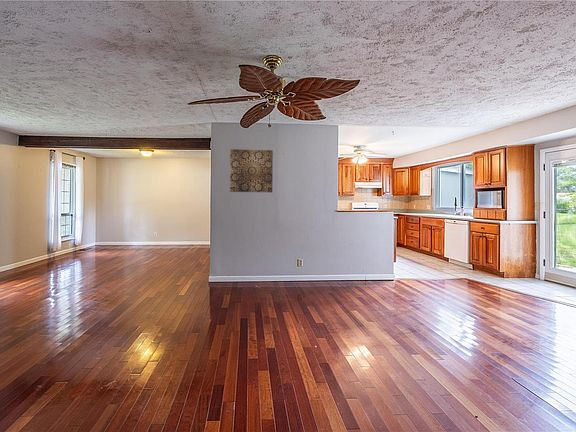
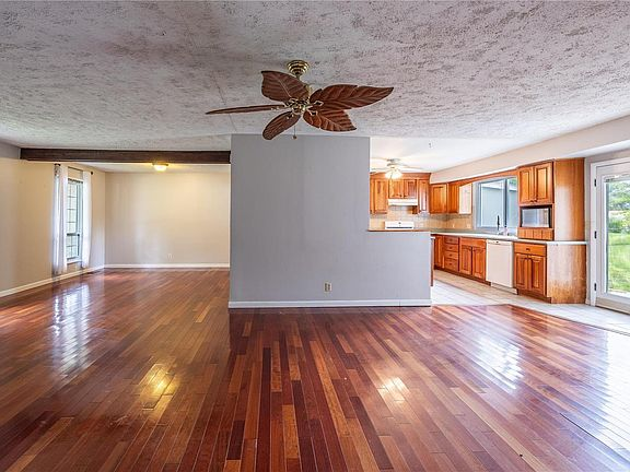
- wall art (251, 171)
